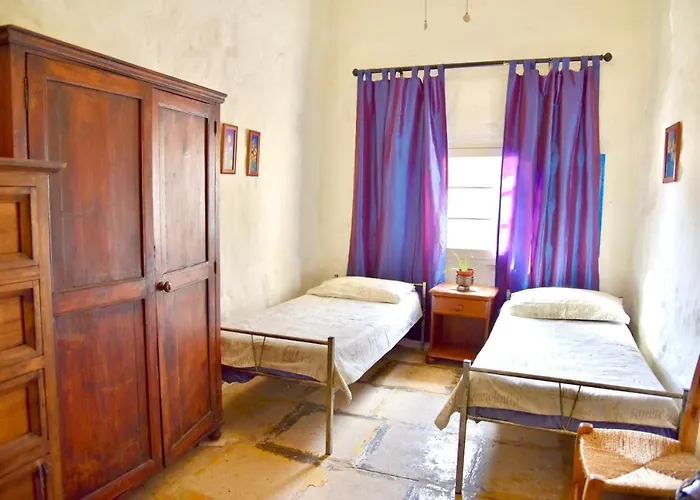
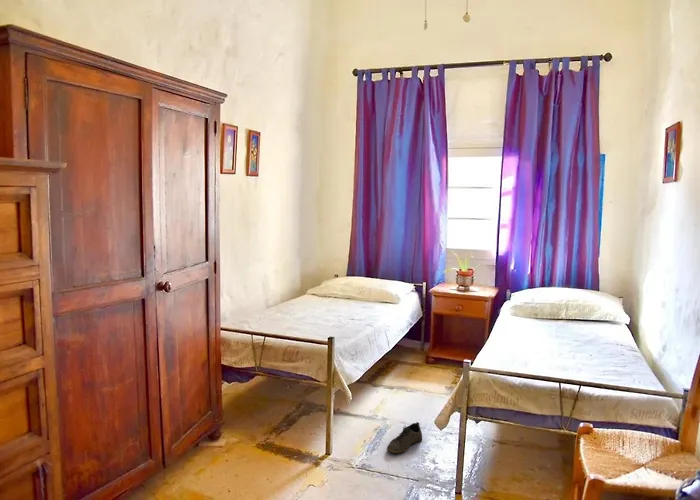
+ shoe (404, 436)
